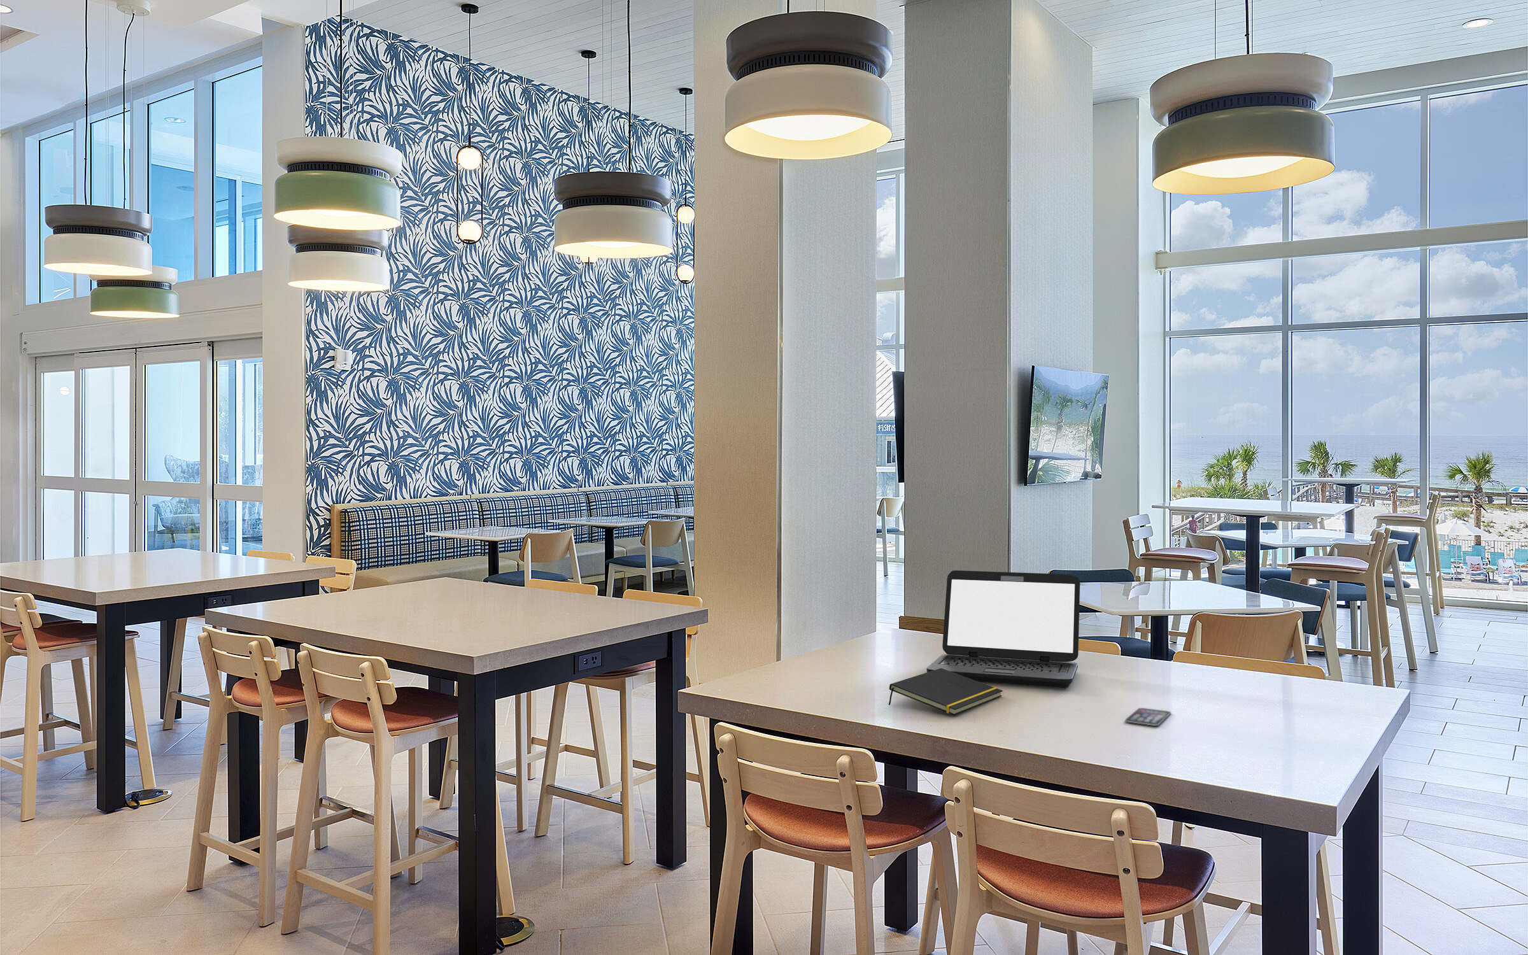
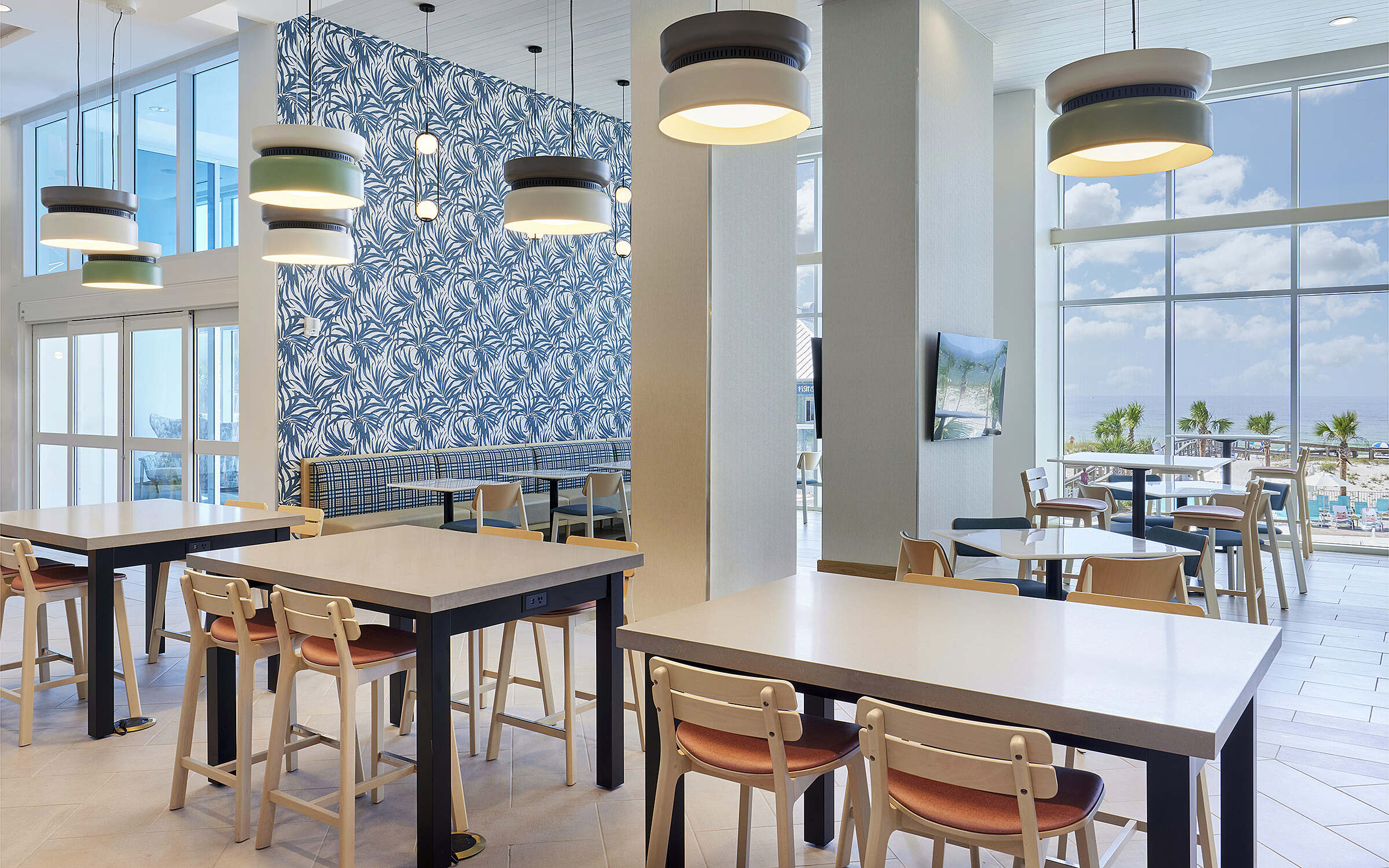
- laptop (1004, 625)
- notepad (947, 690)
- smartphone (1147, 716)
